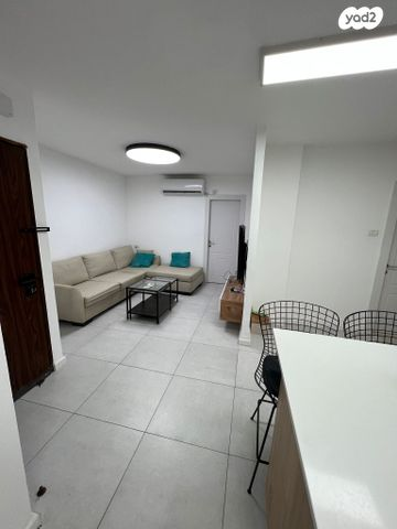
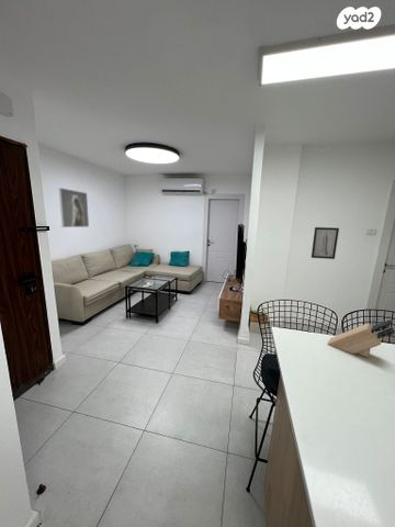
+ knife block (359, 333)
+ wall art (325, 243)
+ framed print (75, 209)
